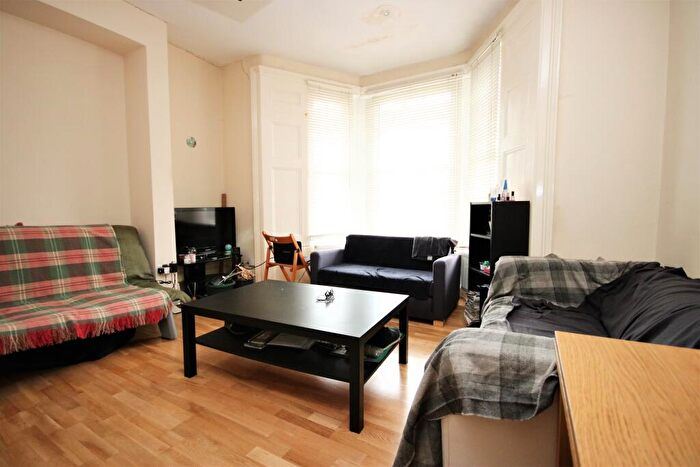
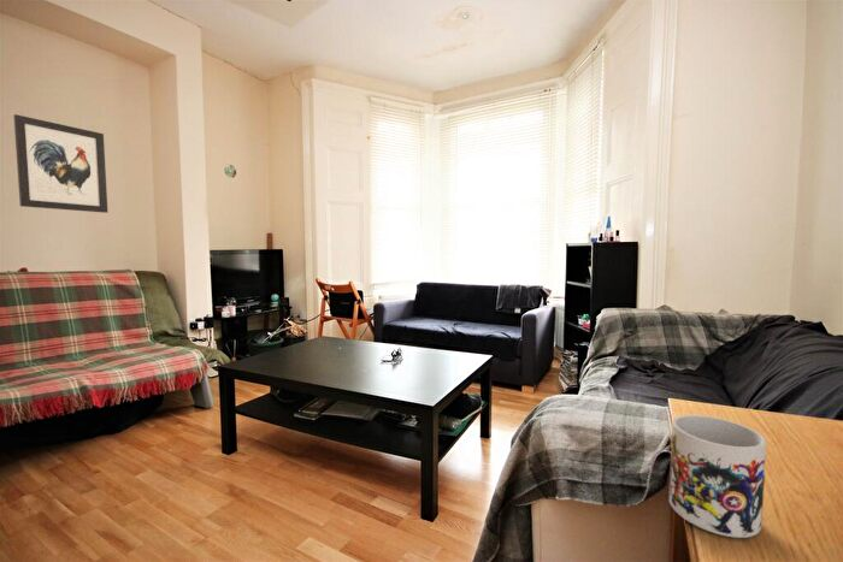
+ mug (706, 465)
+ wall art (64, 167)
